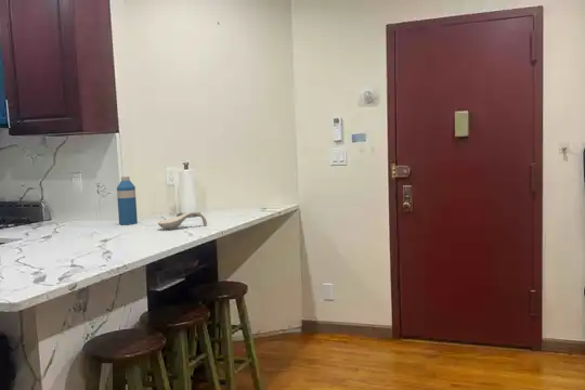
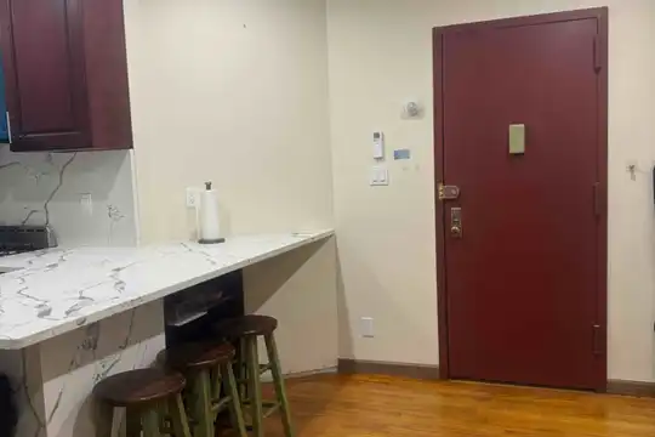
- spoon rest (182, 220)
- water bottle (127, 199)
